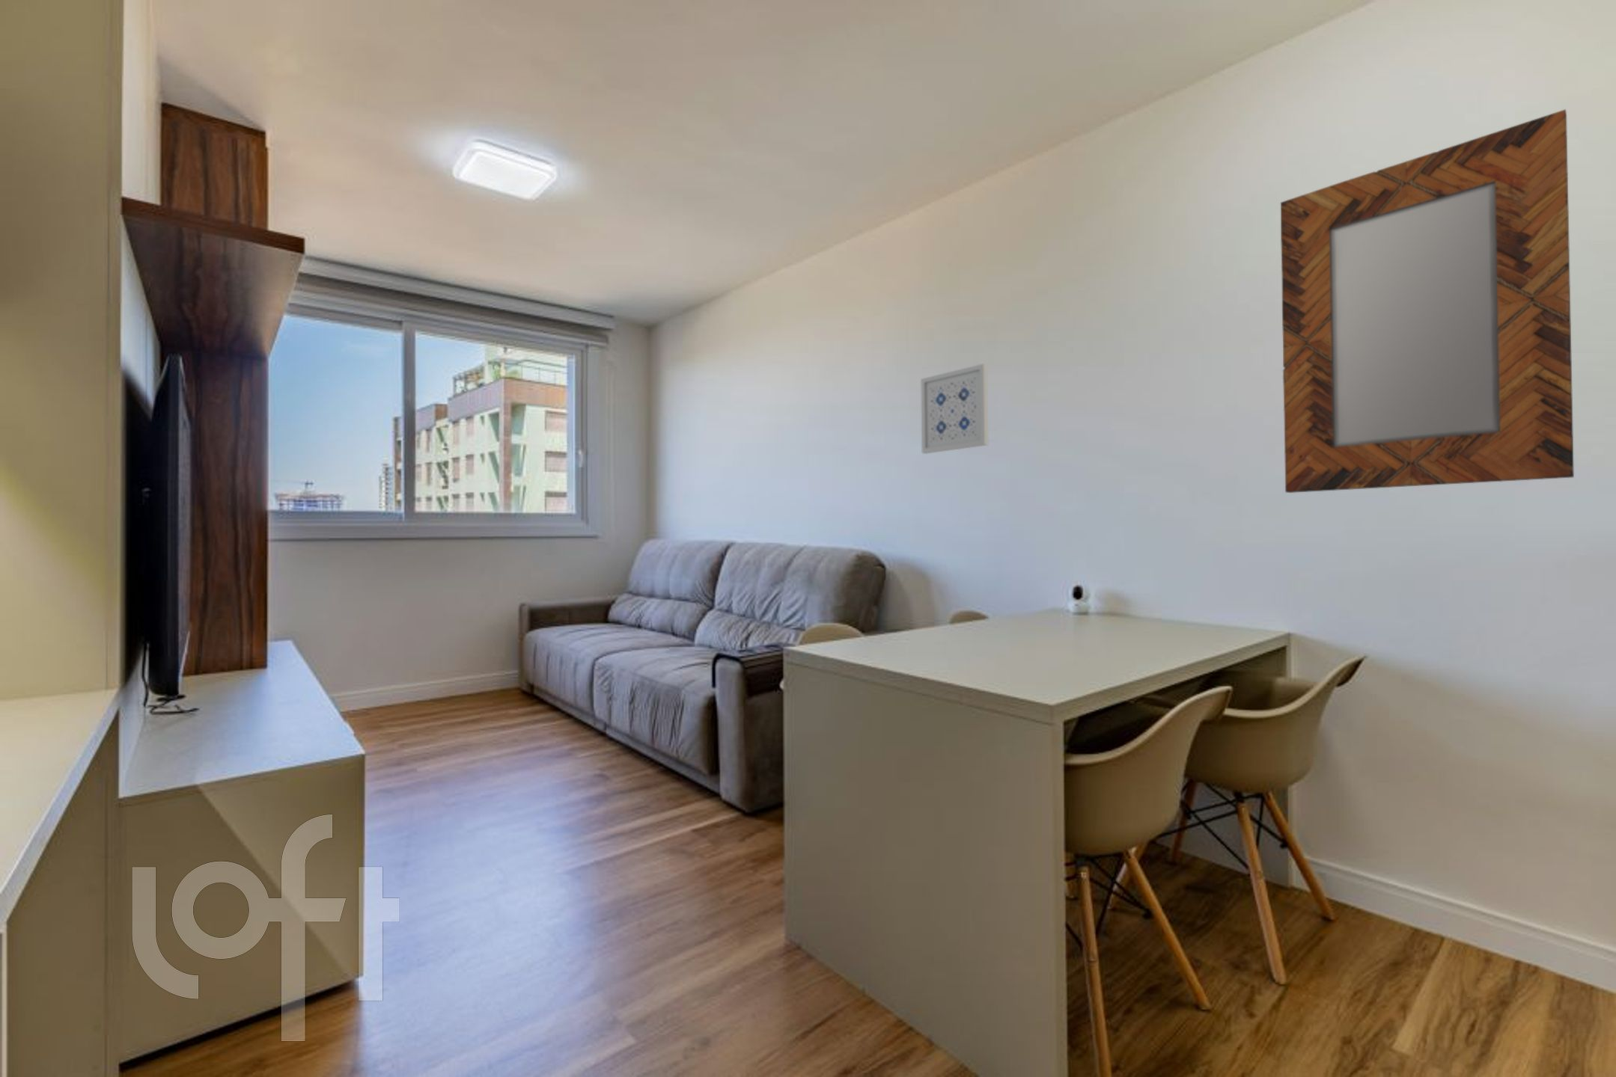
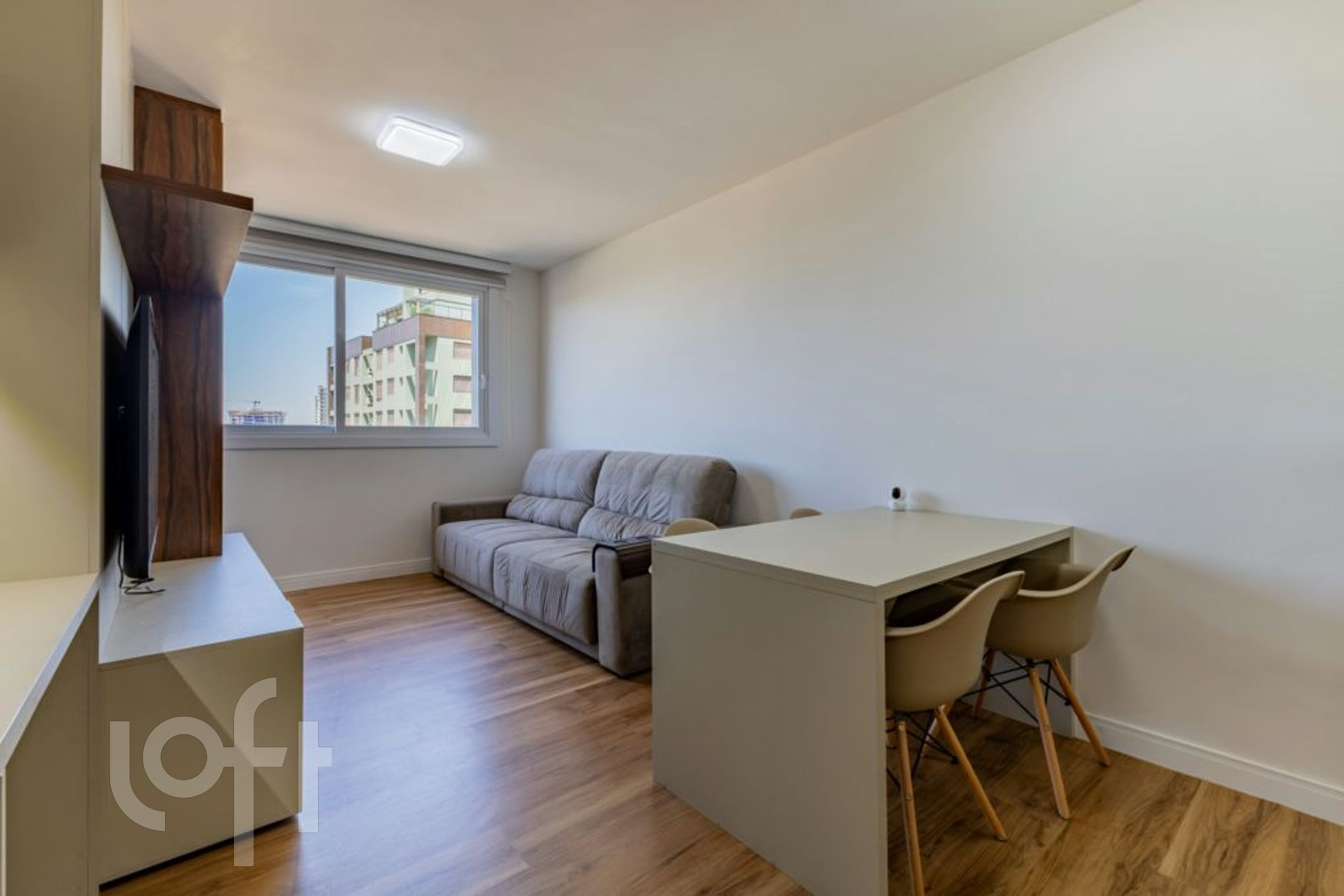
- wall art (952, 411)
- home mirror (1410, 323)
